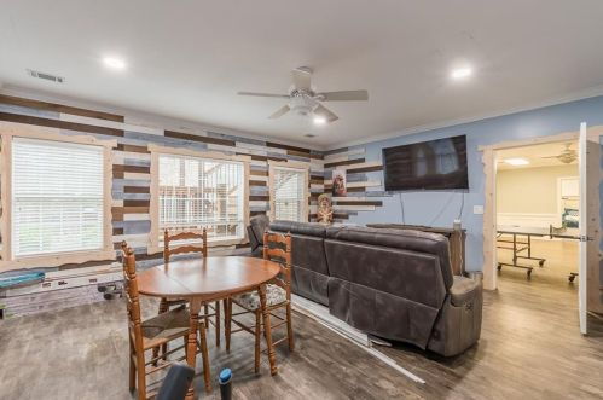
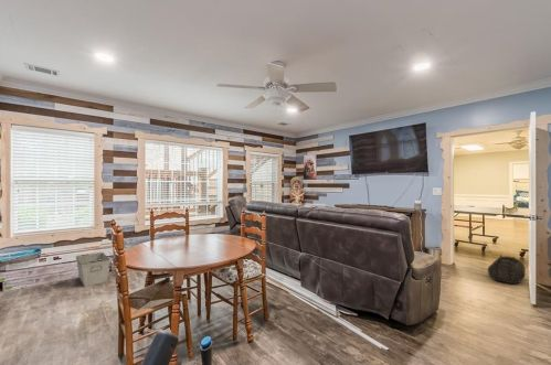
+ backpack (506, 268)
+ storage bin (92, 268)
